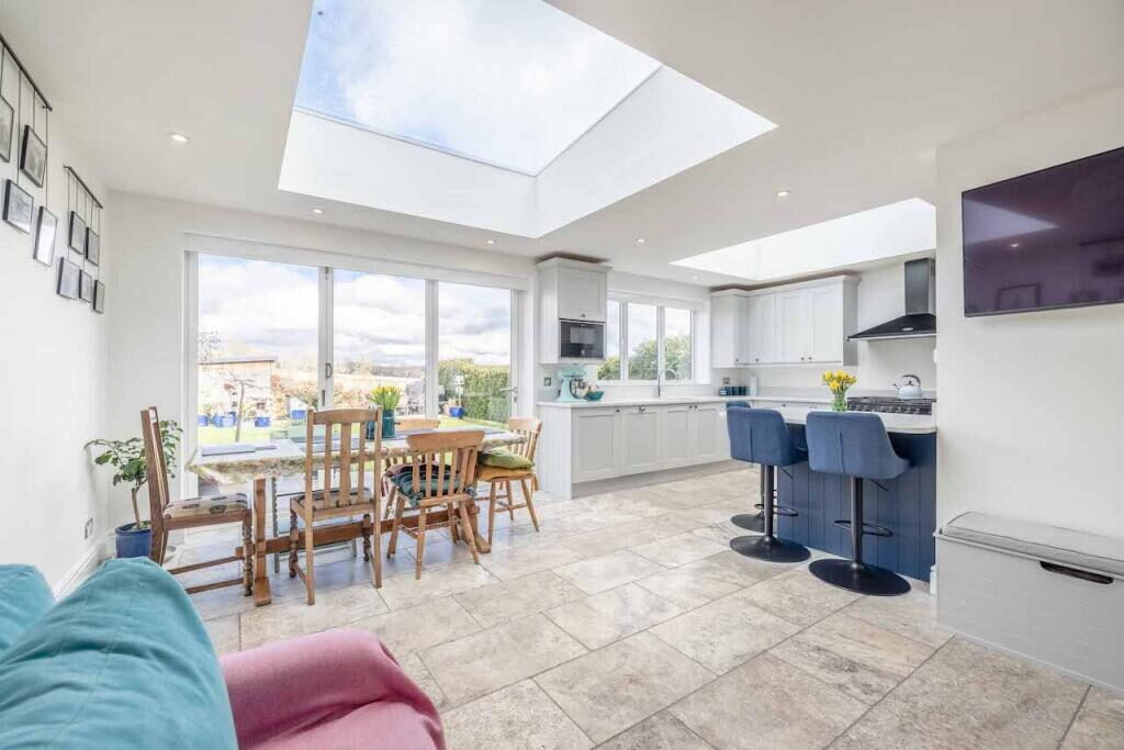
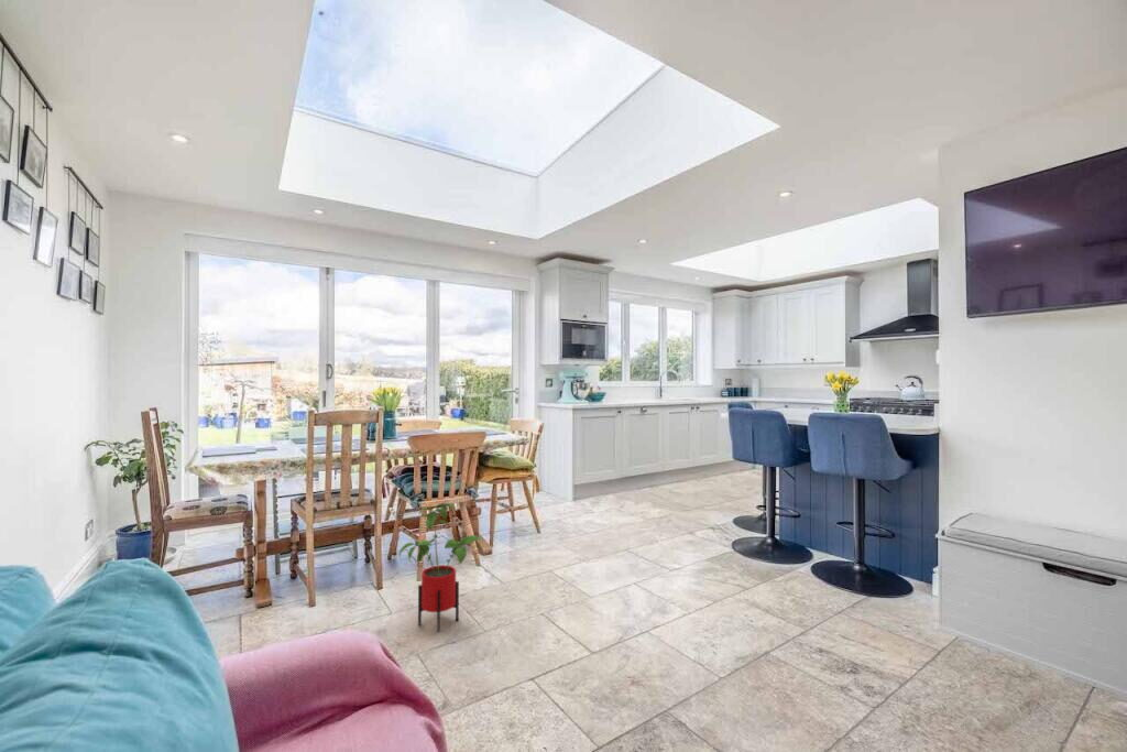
+ house plant (440, 565)
